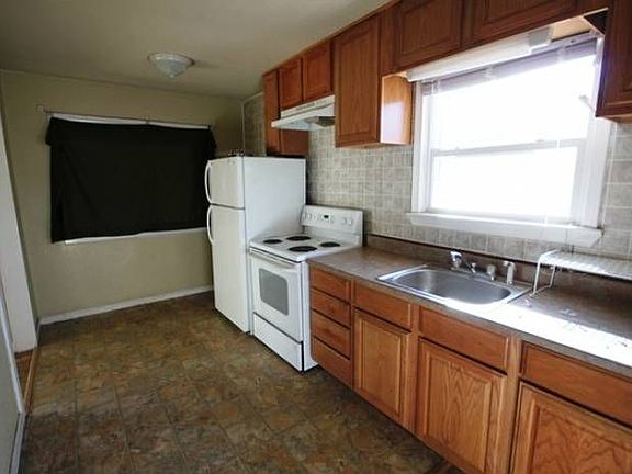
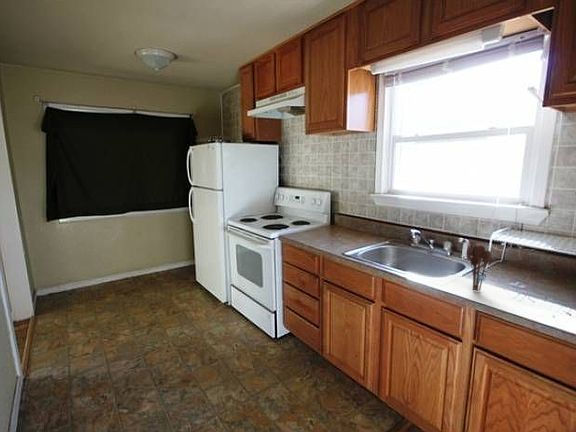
+ utensil holder (478, 267)
